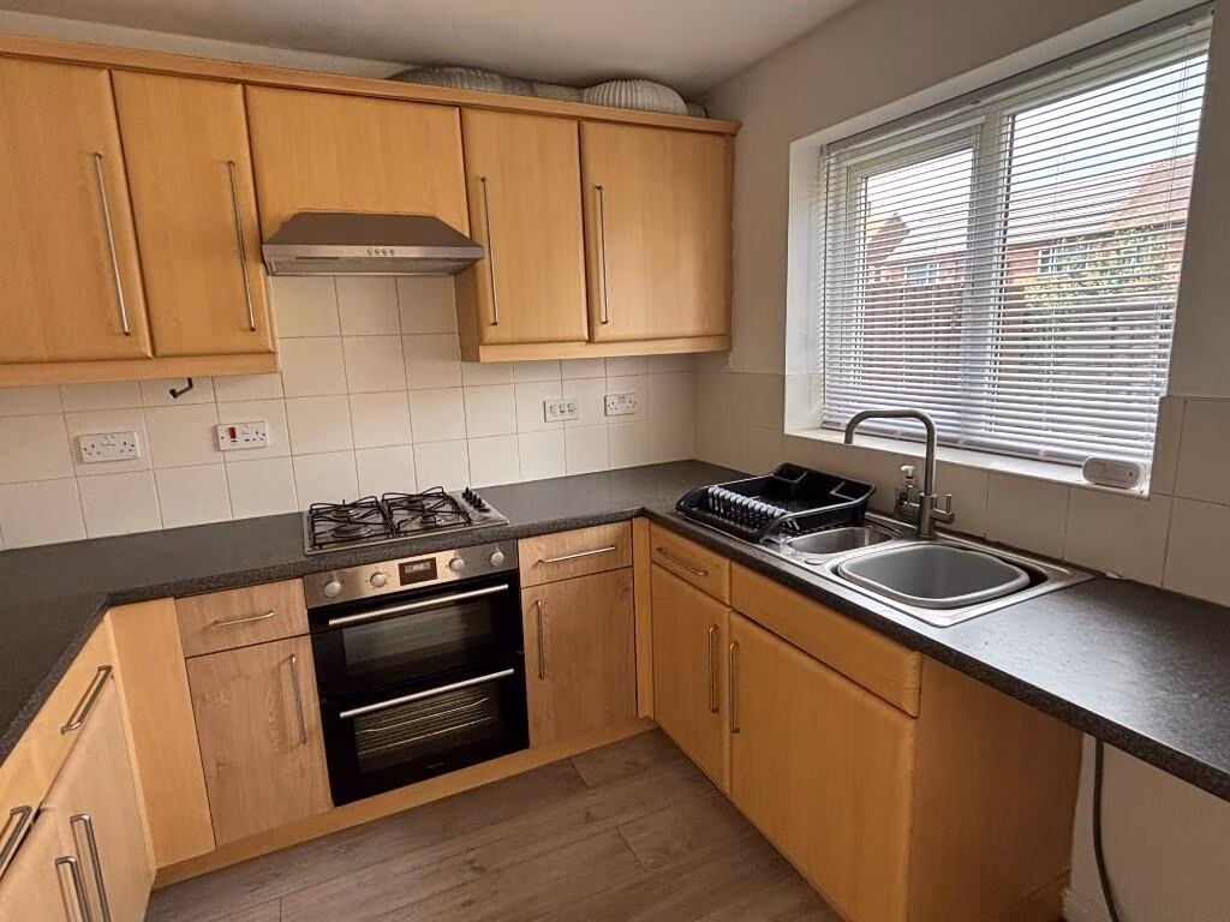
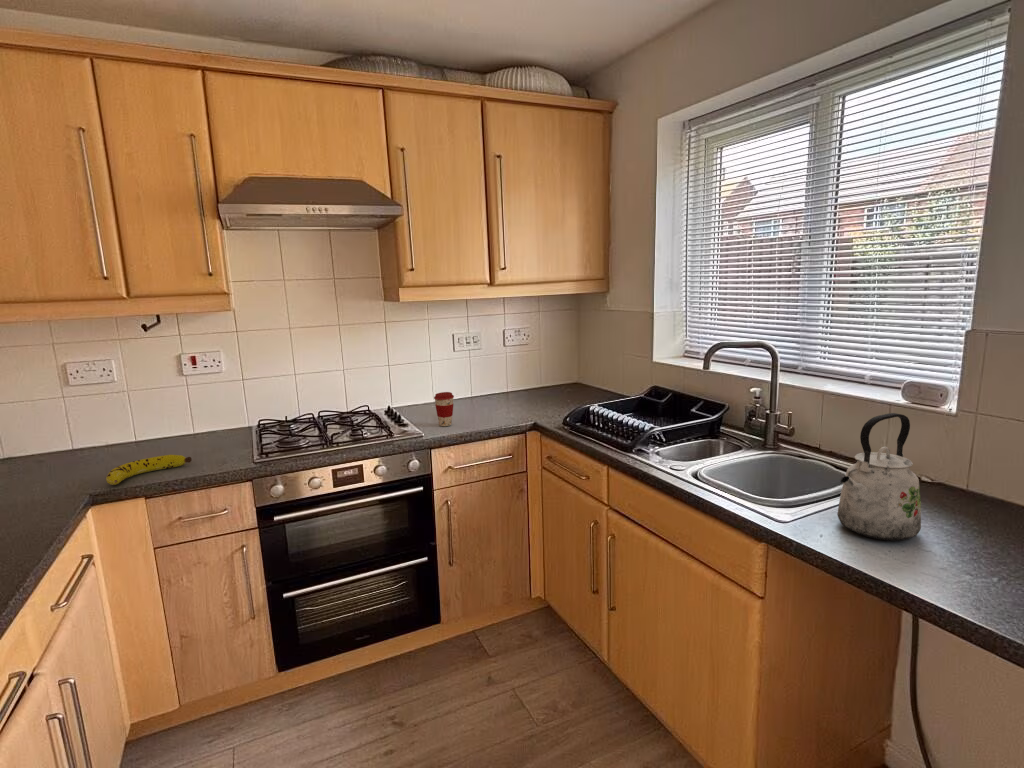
+ coffee cup (444, 409)
+ fruit (150, 469)
+ kettle (873, 476)
